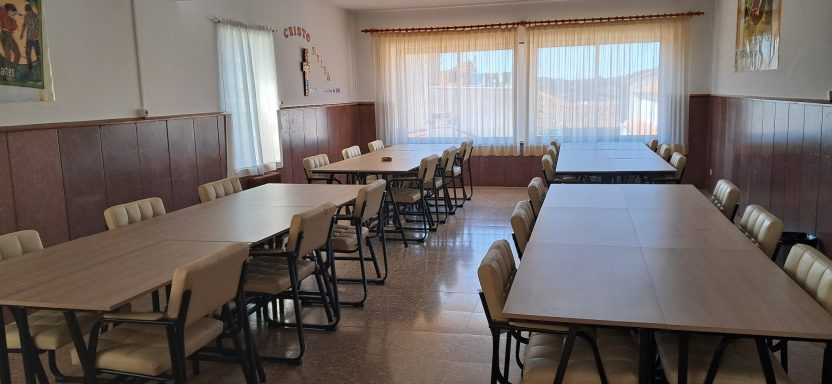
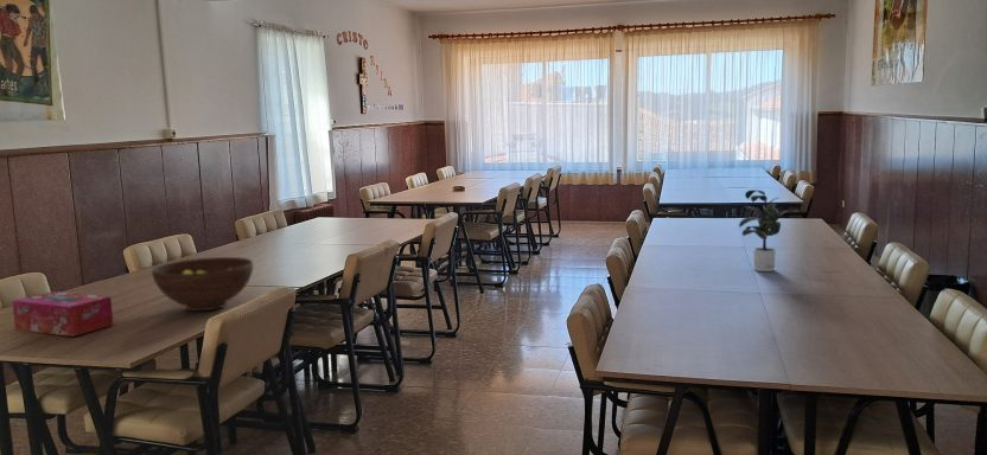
+ potted plant (766, 230)
+ fruit bowl (205, 286)
+ tissue box (63, 313)
